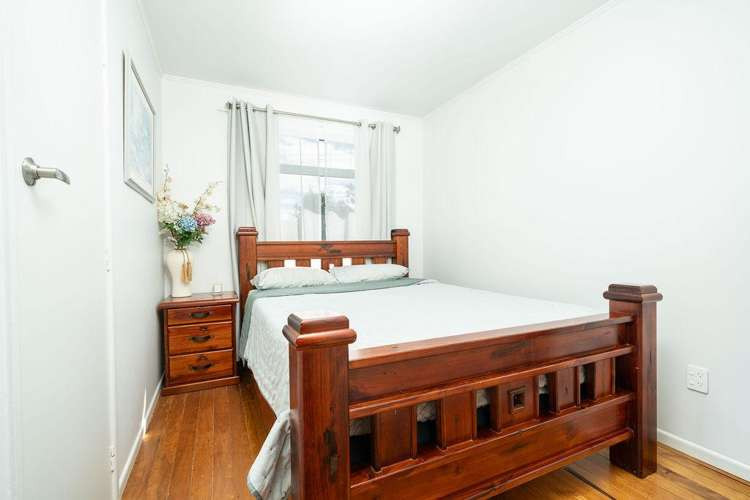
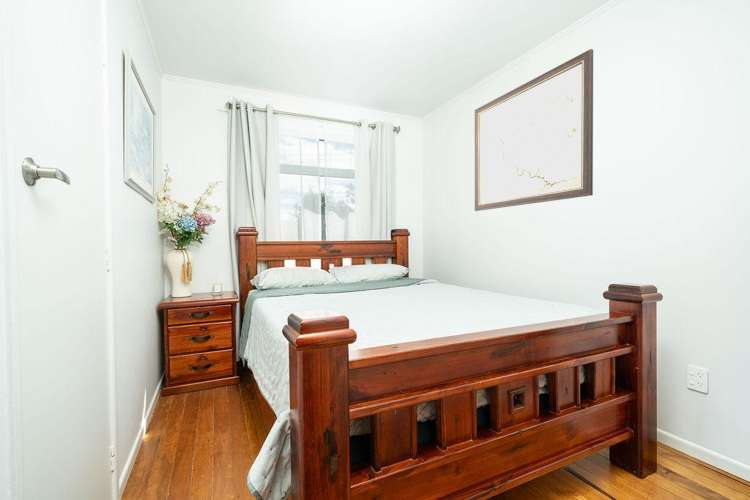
+ wall art (523, 145)
